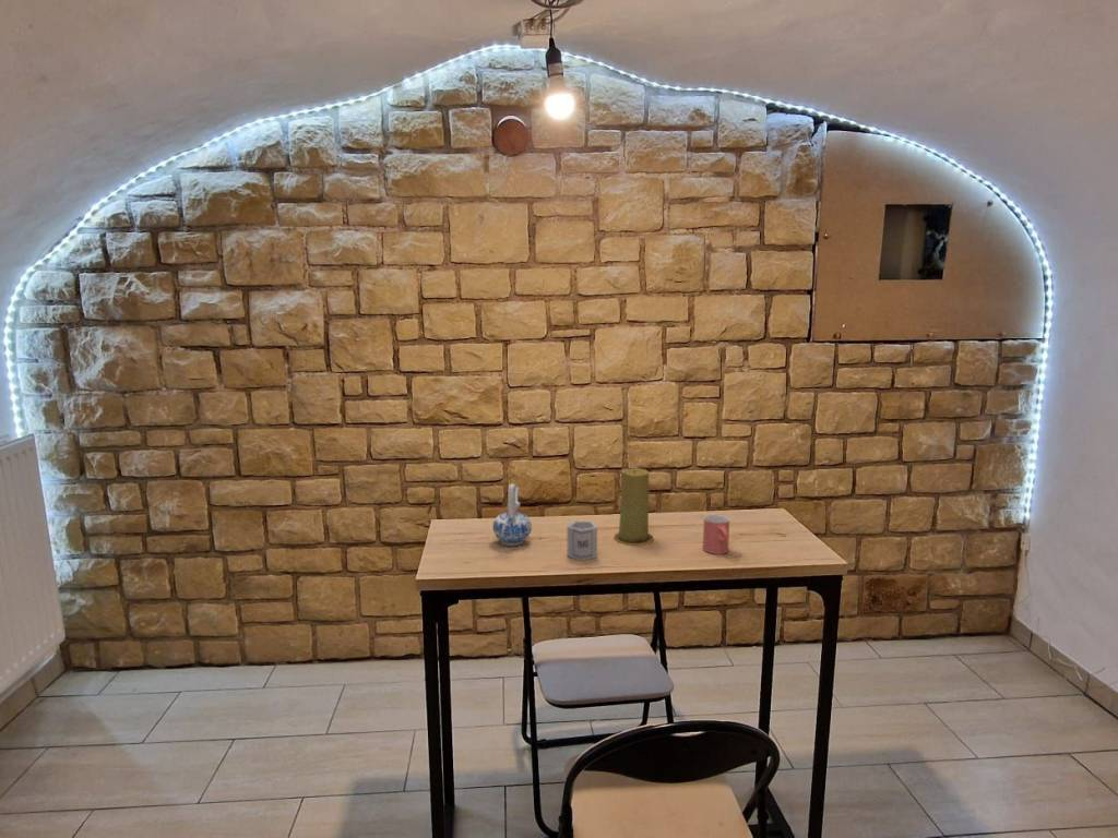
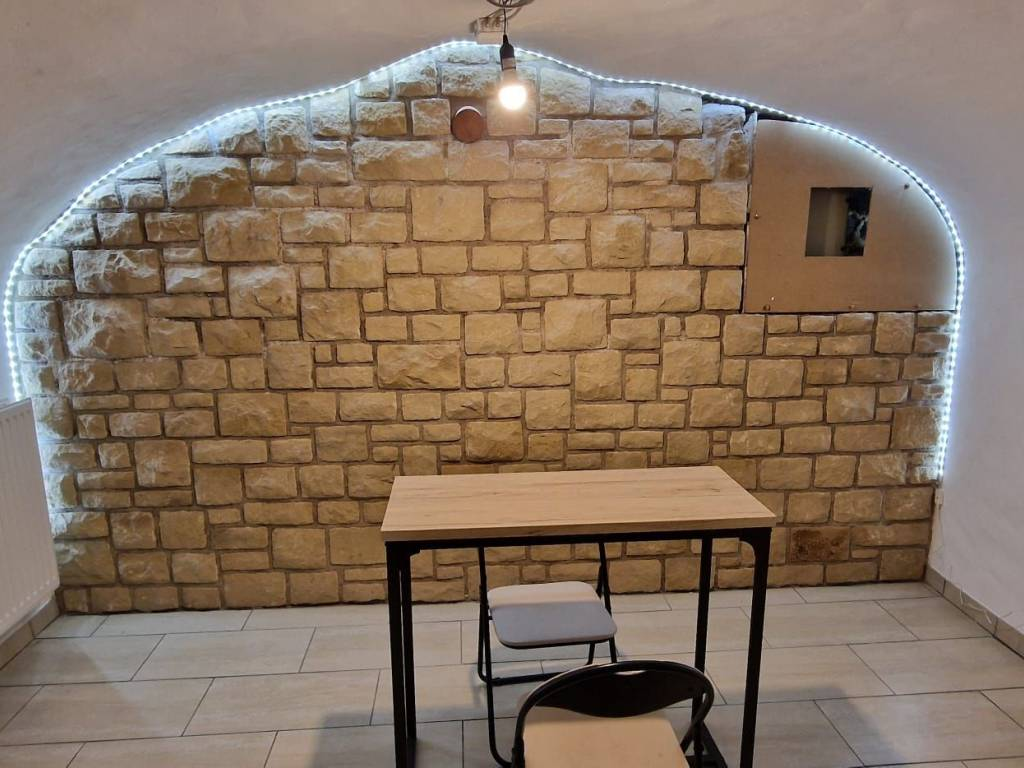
- candle (634, 504)
- cup (718, 536)
- cup (582, 539)
- ceramic pitcher (512, 512)
